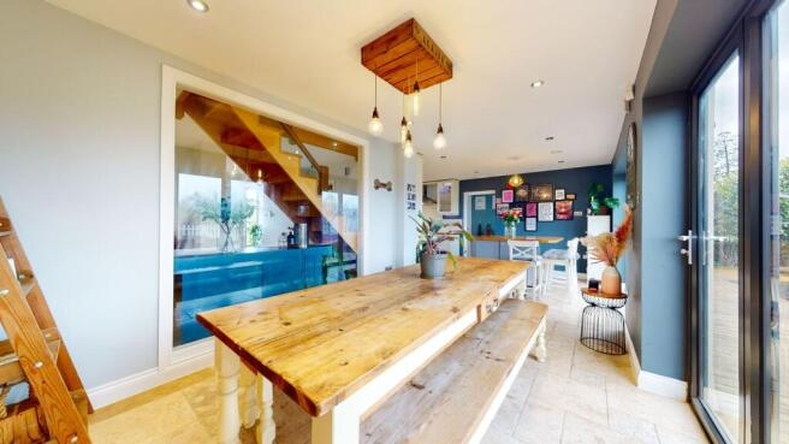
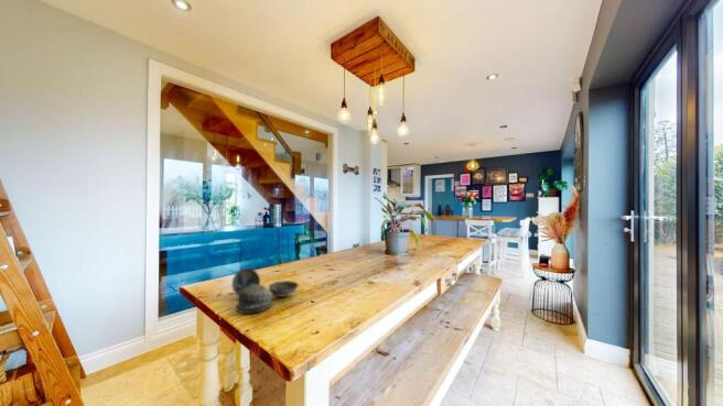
+ decorative bowl (261, 286)
